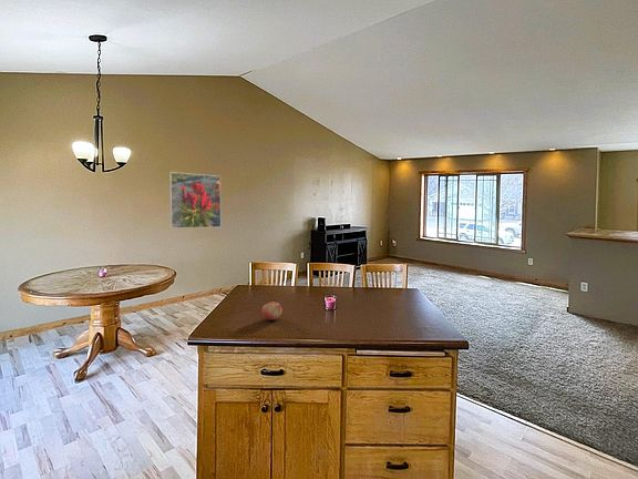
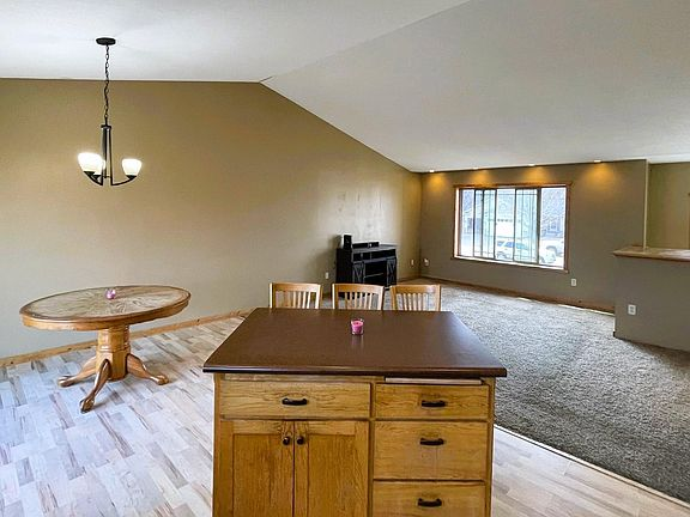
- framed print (196, 201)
- fruit (271, 310)
